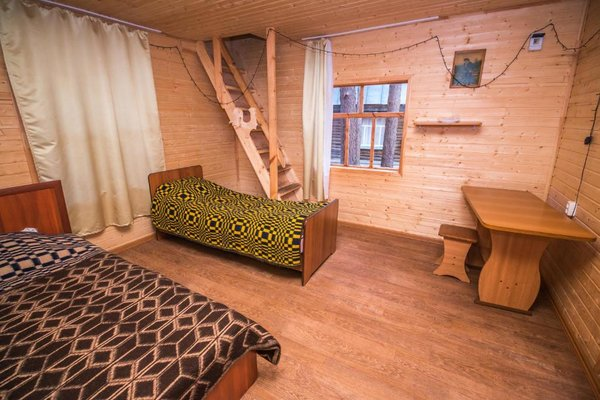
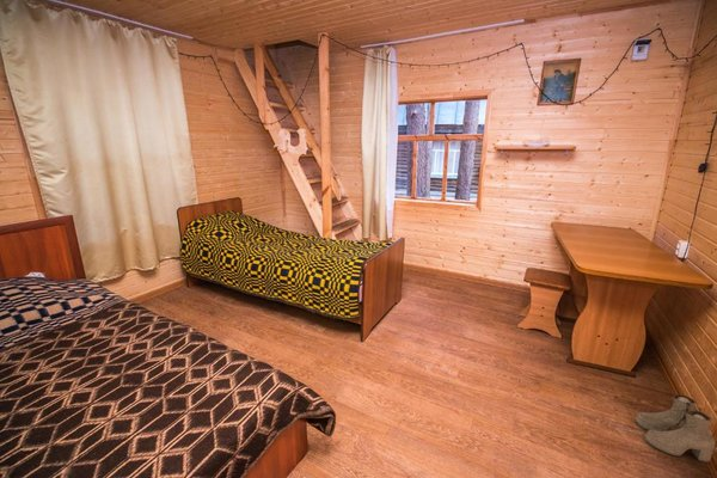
+ boots (675, 422)
